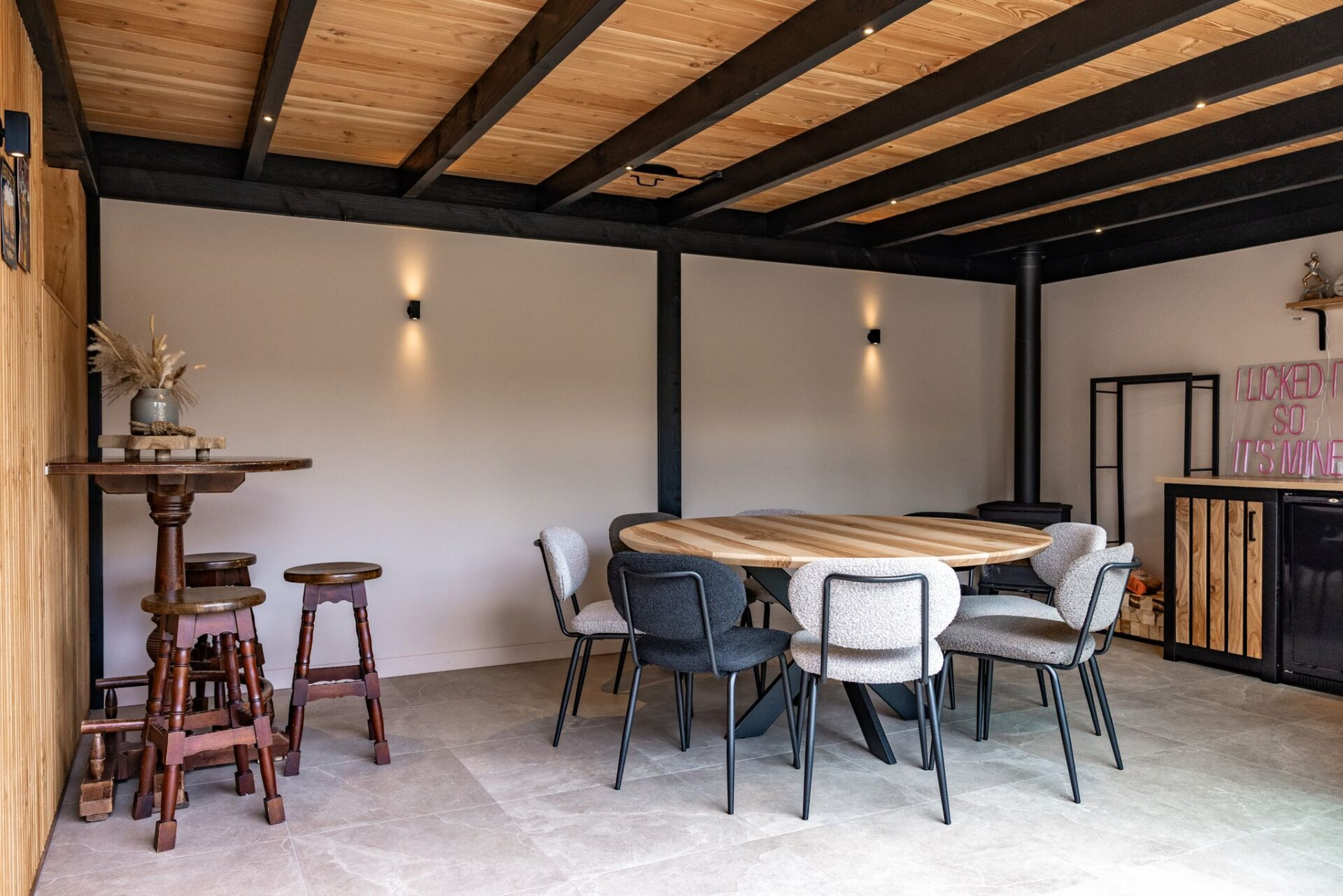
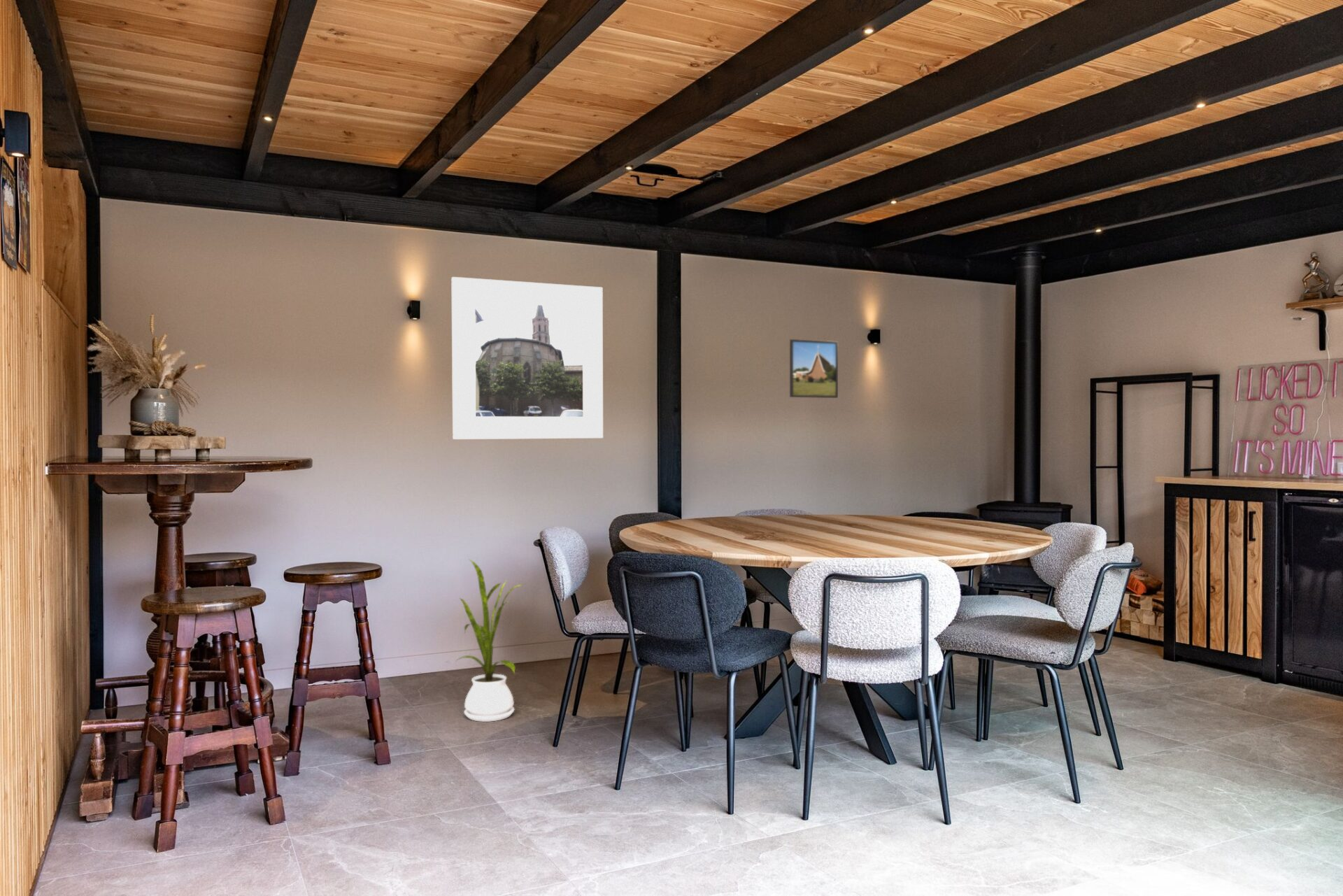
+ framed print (530, 360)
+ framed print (813, 369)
+ house plant (488, 639)
